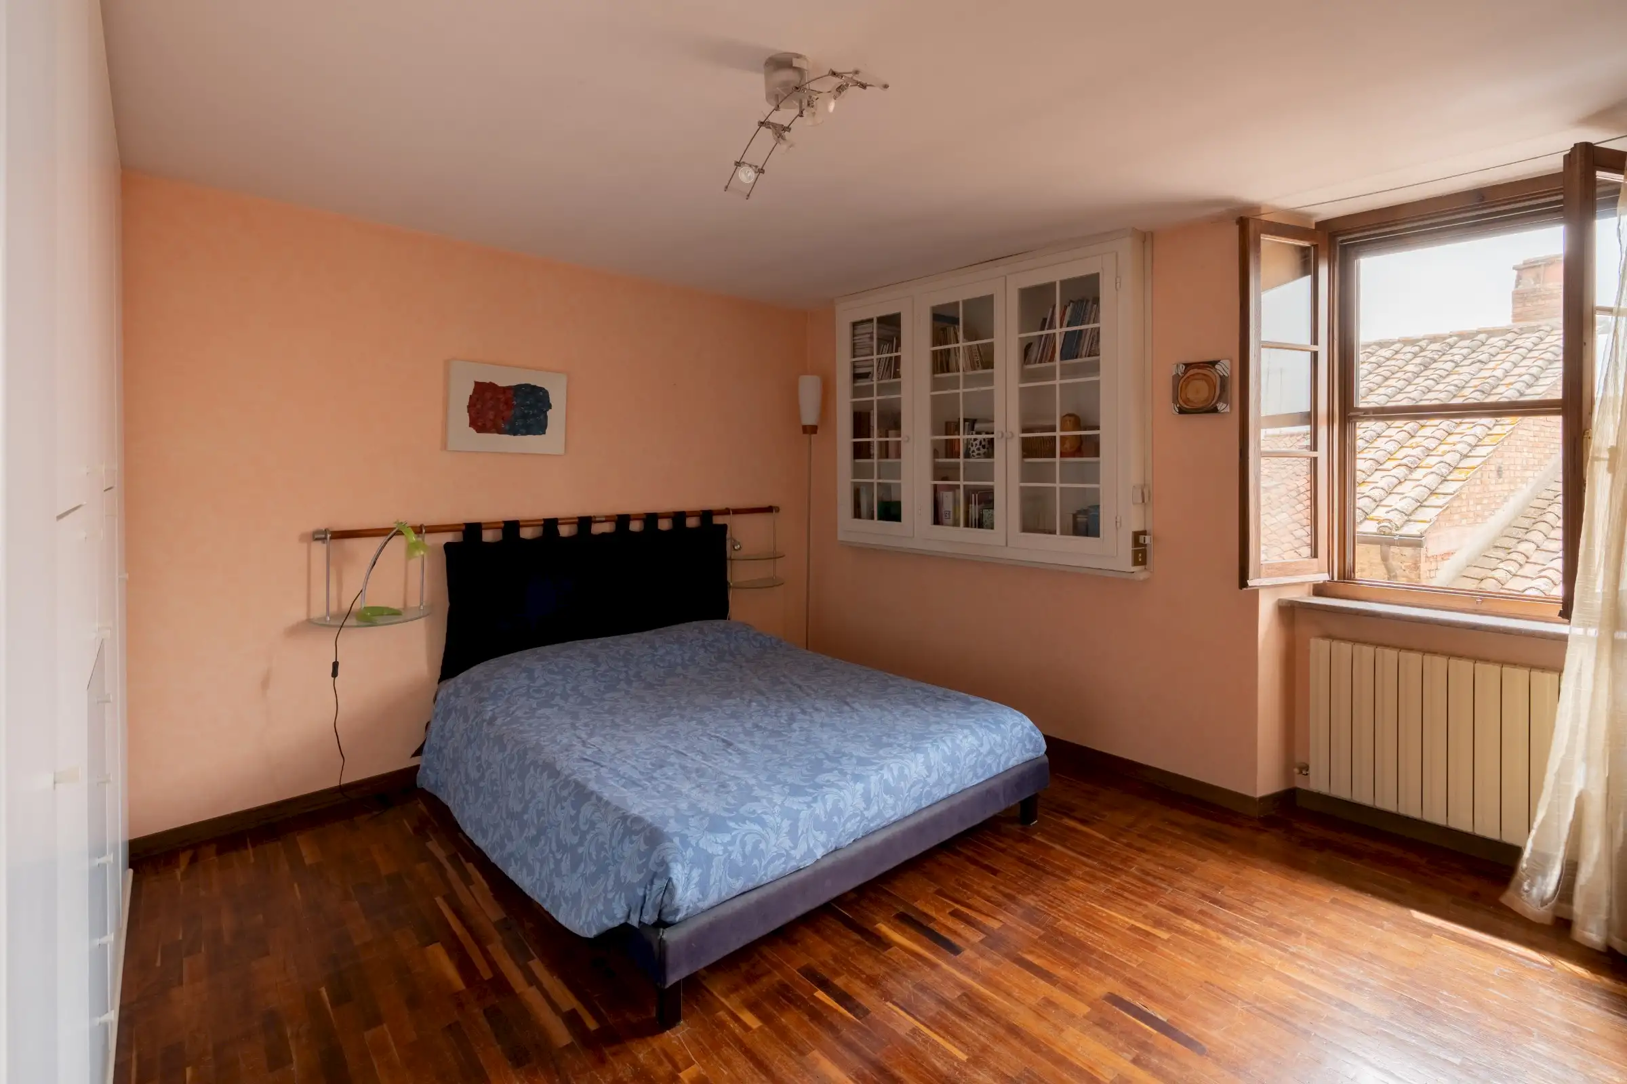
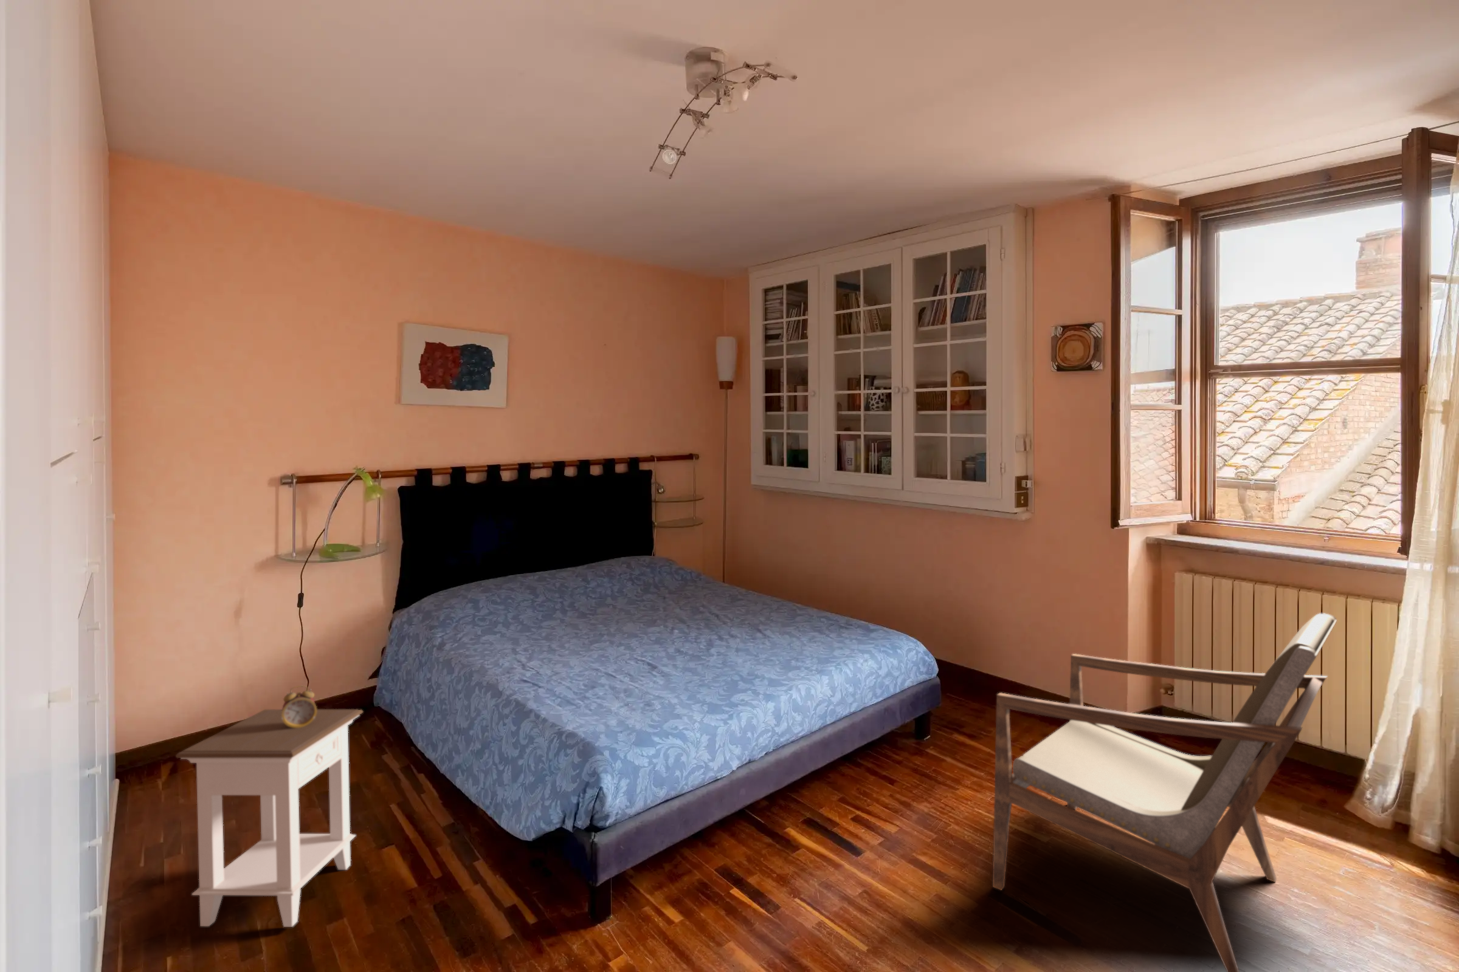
+ armchair (1163, 751)
+ alarm clock (299, 704)
+ nightstand (278, 811)
